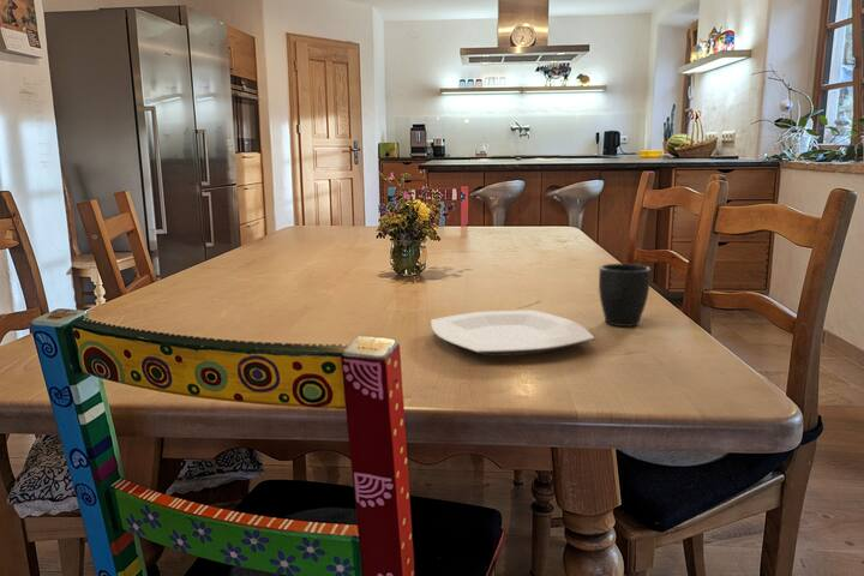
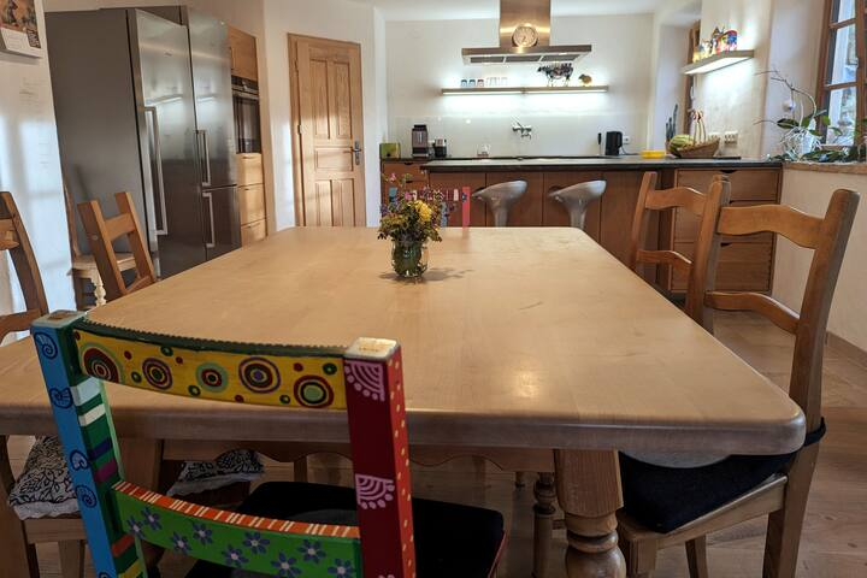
- mug (629, 293)
- plate (508, 334)
